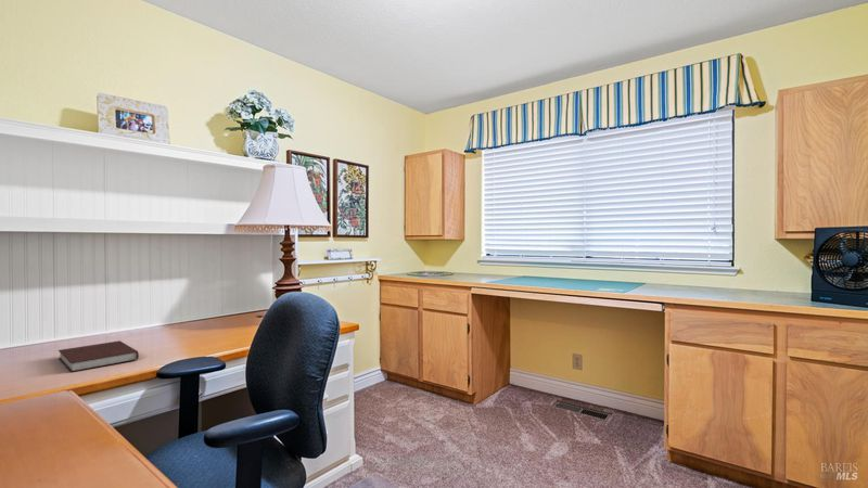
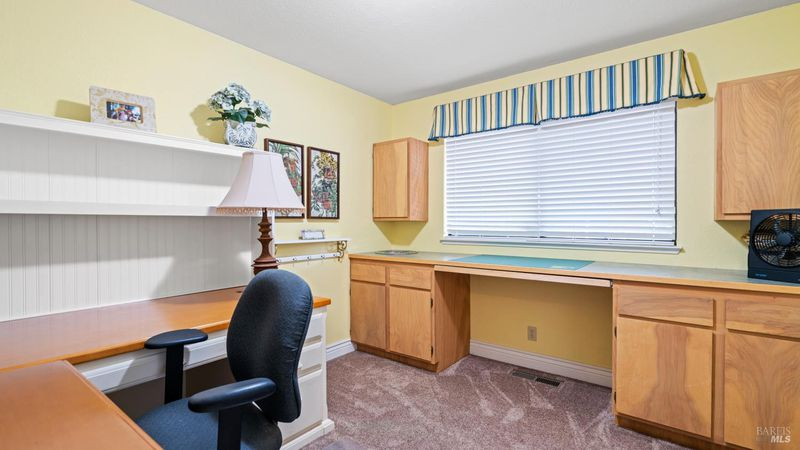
- notebook (98, 355)
